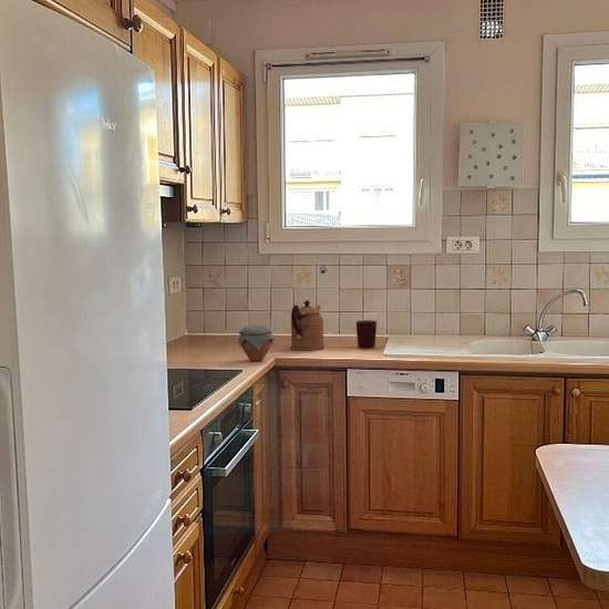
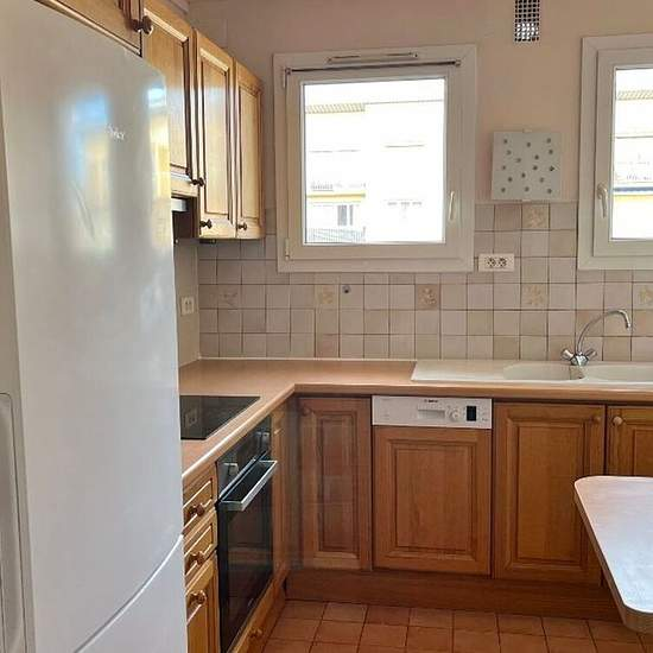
- mug (368, 334)
- coffeepot (307, 323)
- jar (256, 343)
